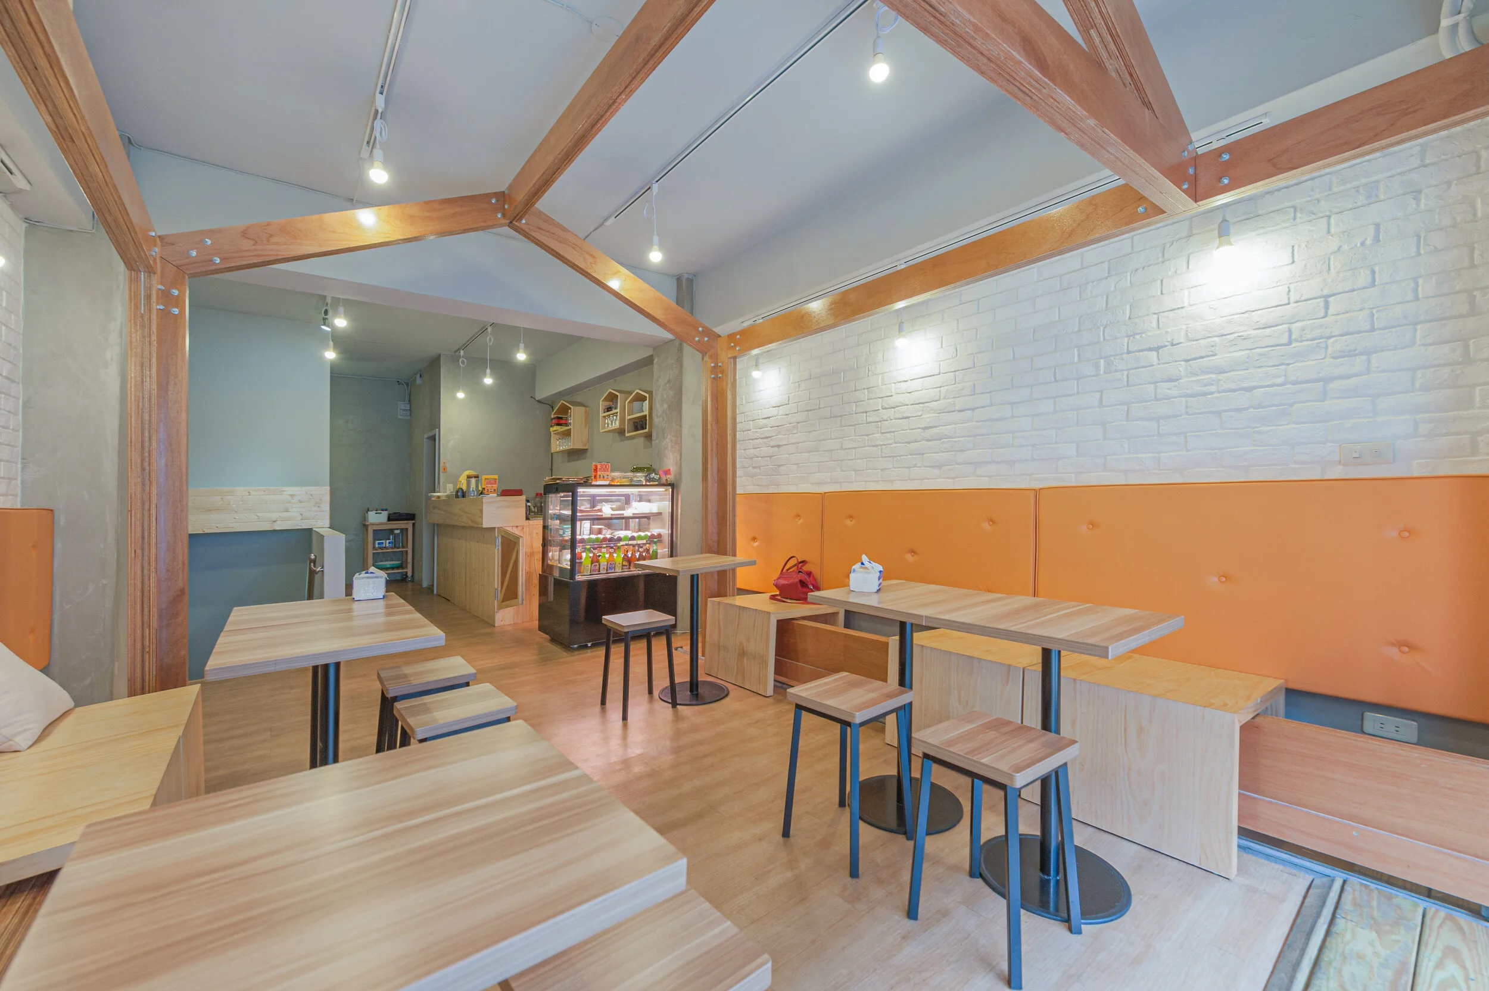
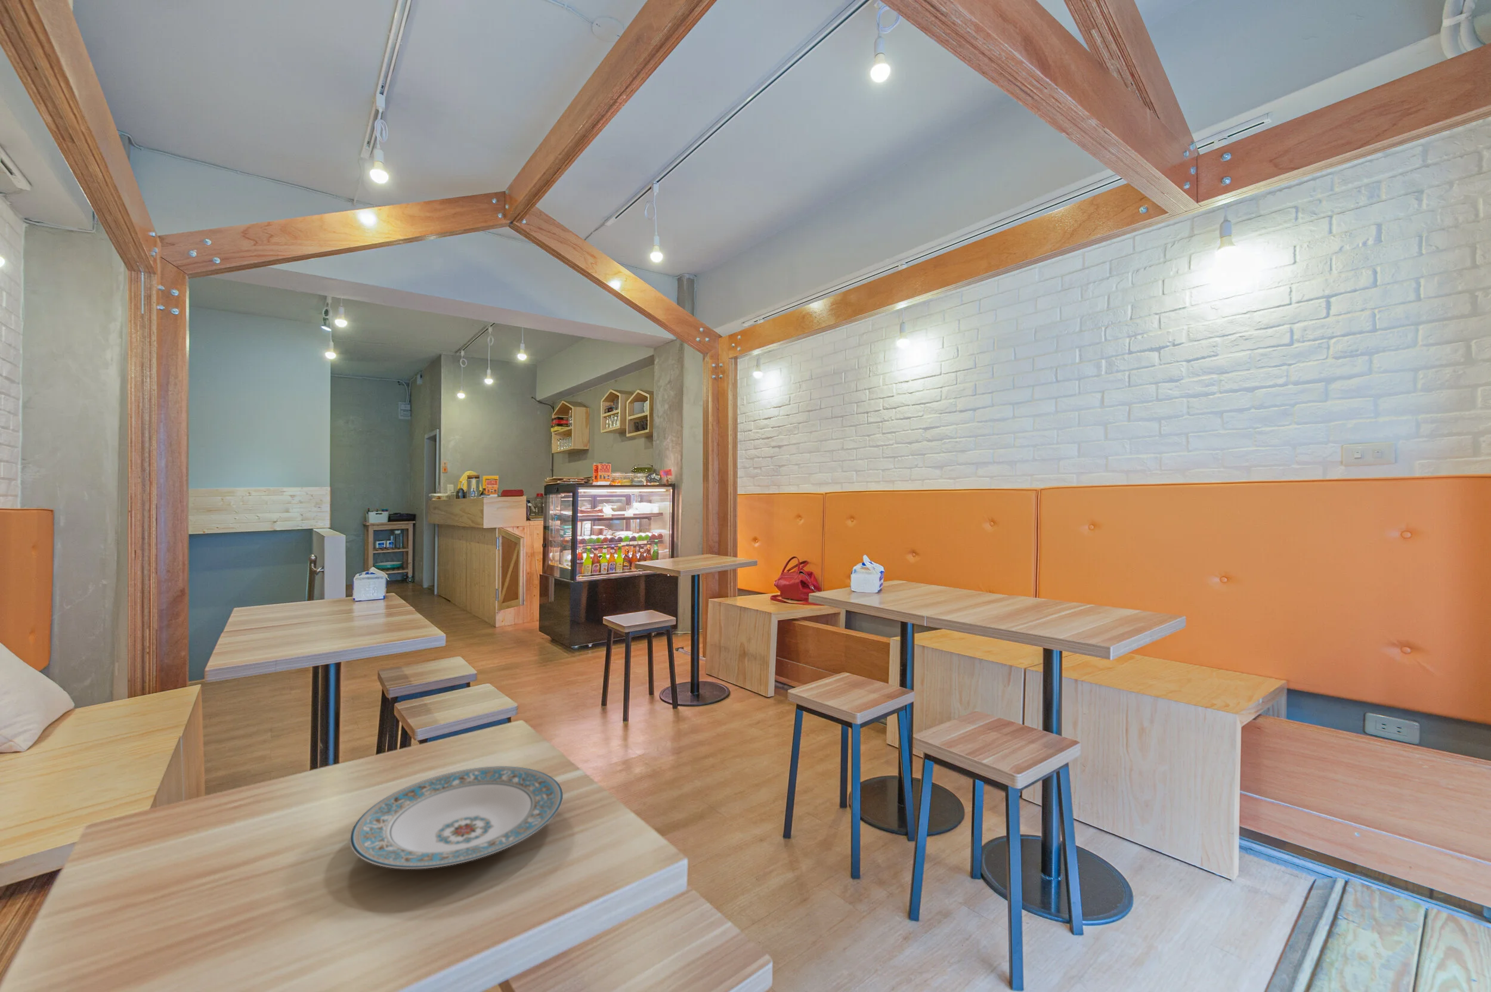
+ plate (463, 820)
